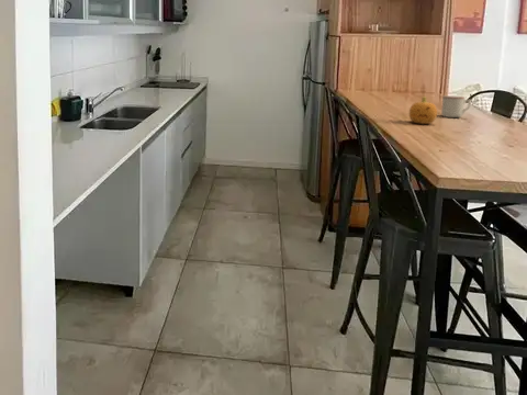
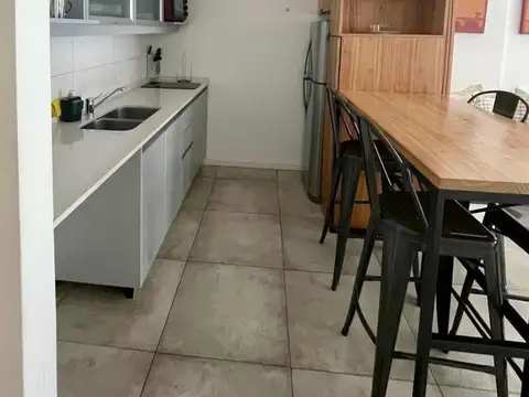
- mug (456, 106)
- fruit (423, 110)
